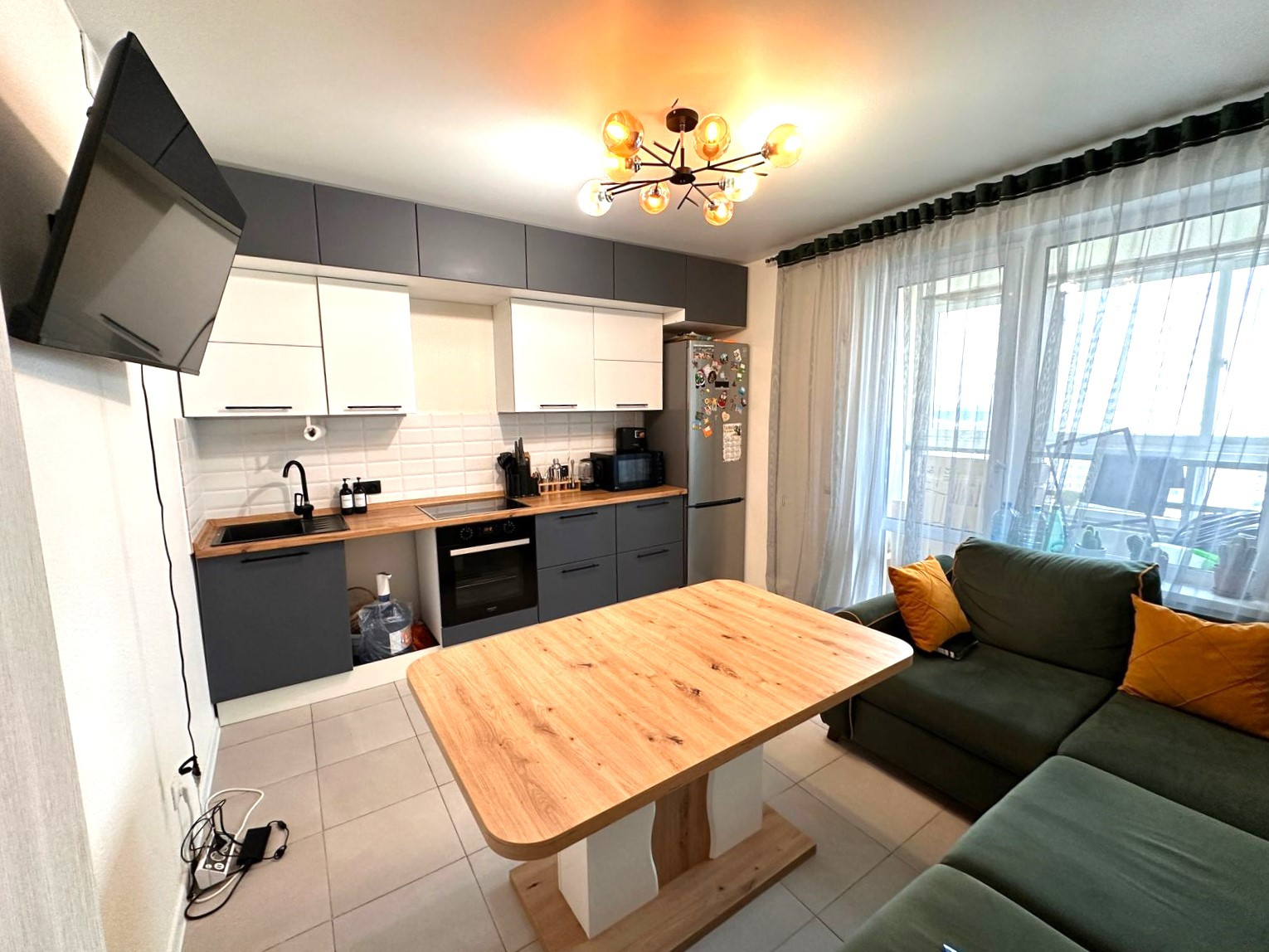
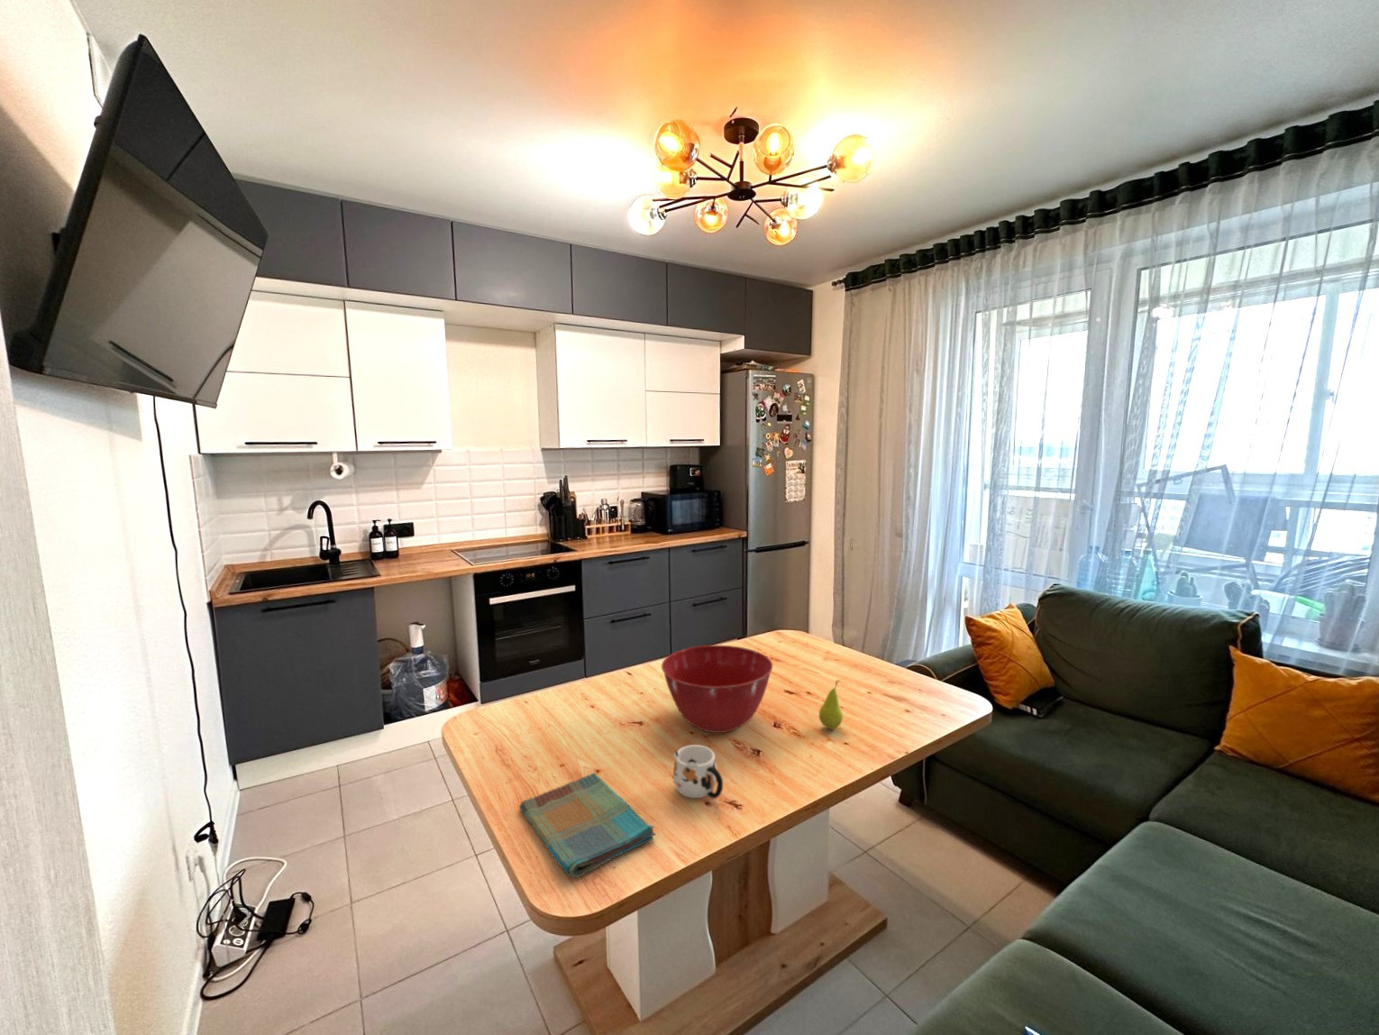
+ fruit (831, 704)
+ dish towel (584, 818)
+ mug (700, 772)
+ mixing bowl (716, 691)
